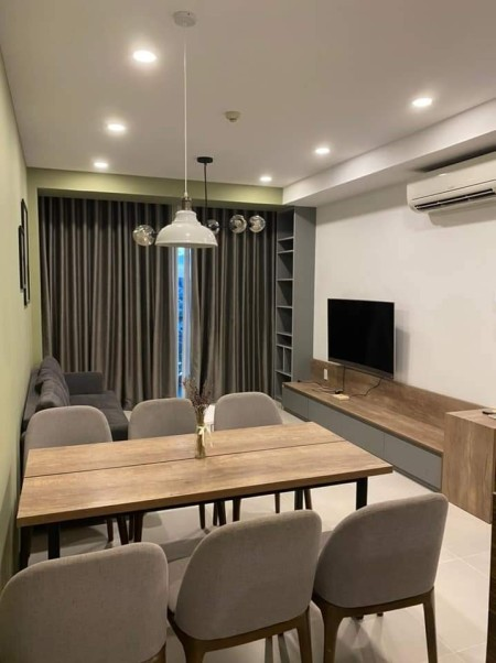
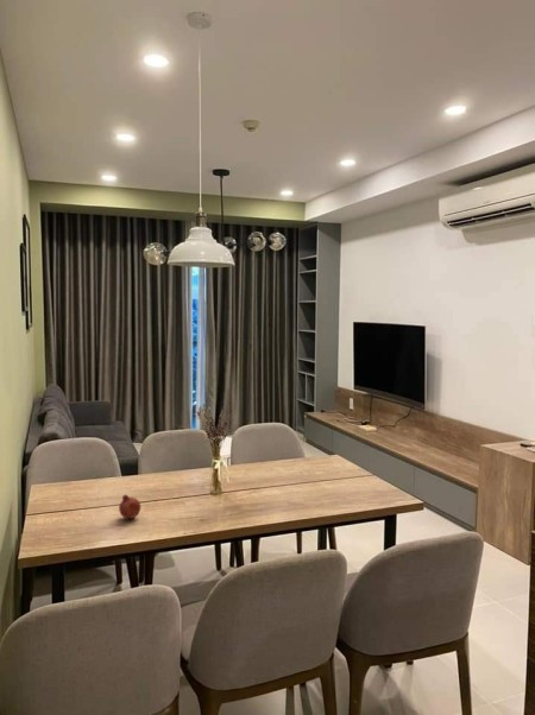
+ fruit (130, 506)
